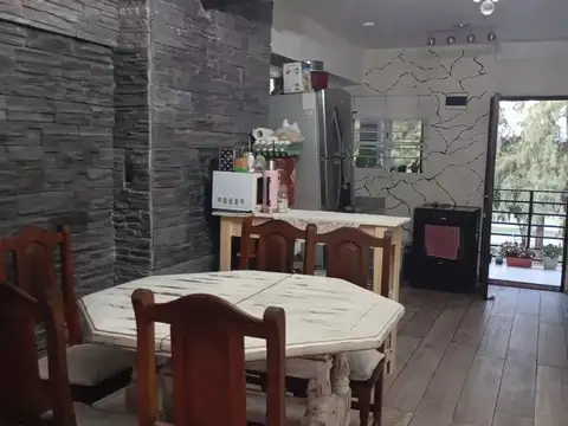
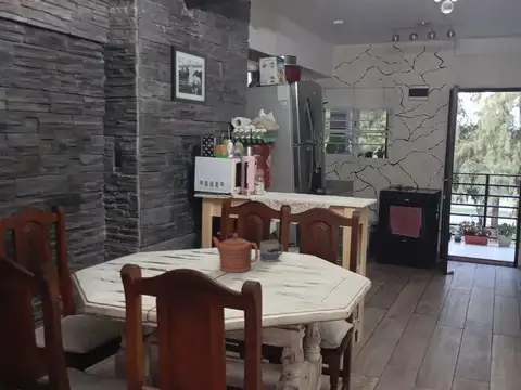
+ picture frame (189, 77)
+ mug (271, 250)
+ teapot (234, 250)
